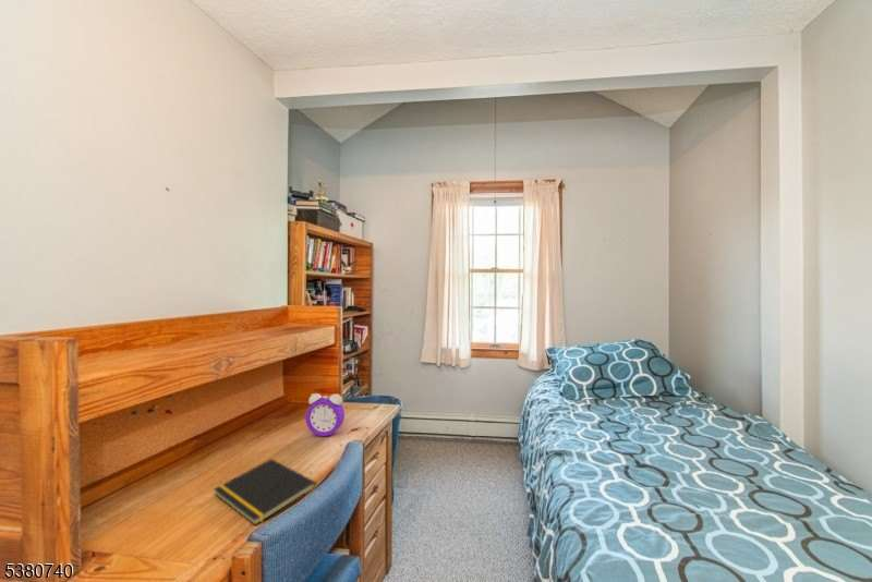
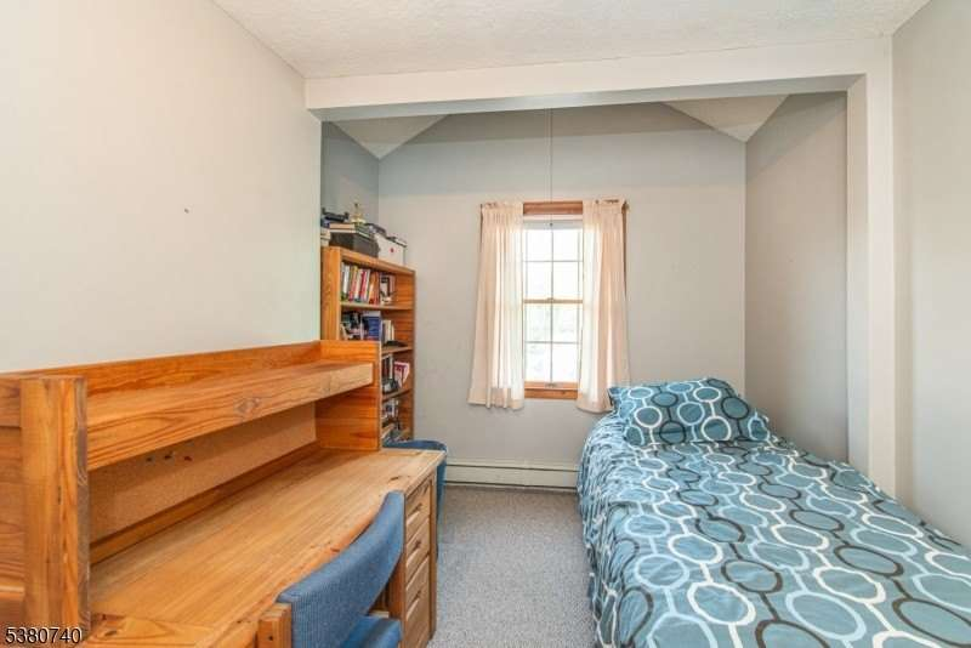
- alarm clock (325, 413)
- notepad (264, 487)
